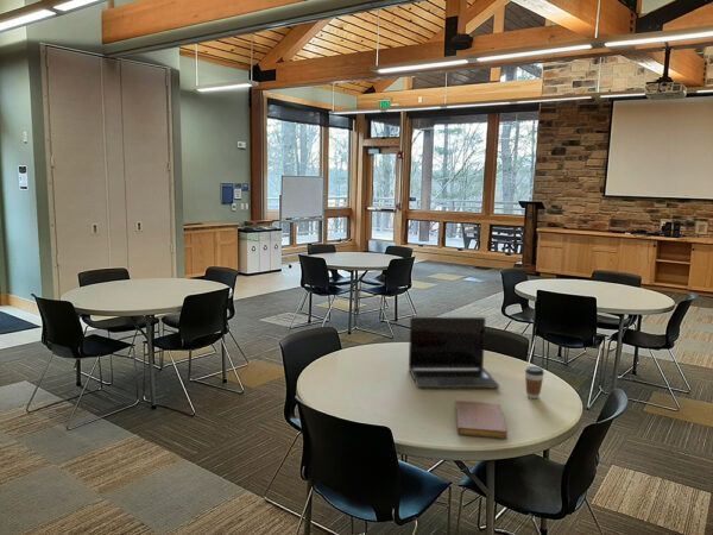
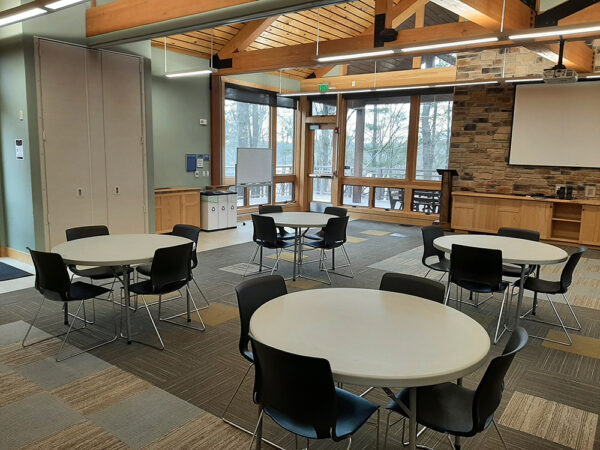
- laptop (453, 351)
- notebook (479, 417)
- coffee cup (534, 382)
